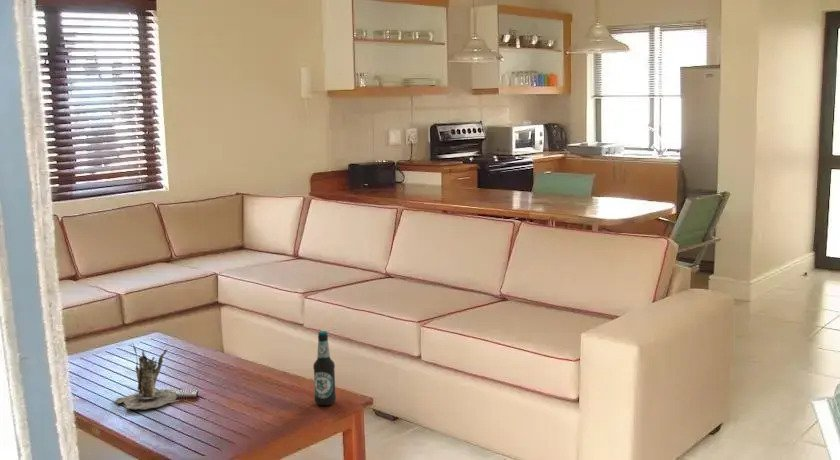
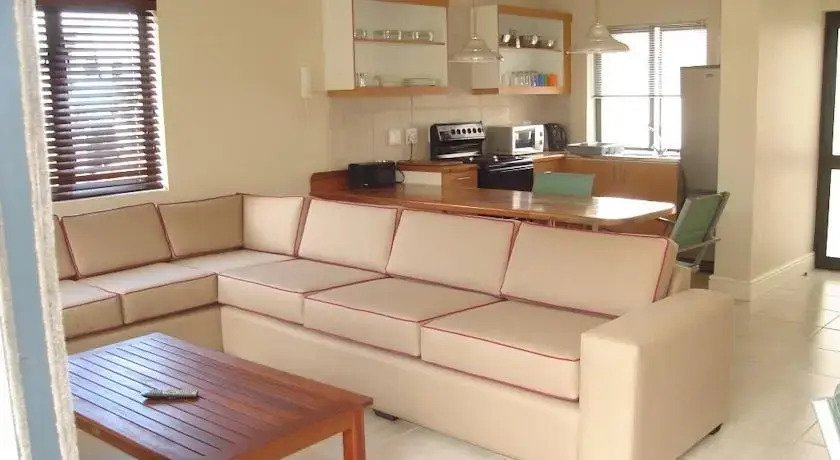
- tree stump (145, 374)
- bottle (324, 367)
